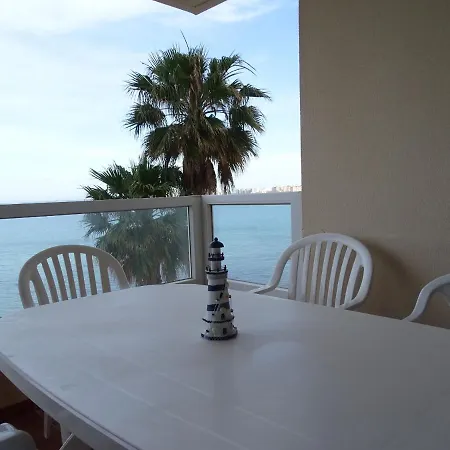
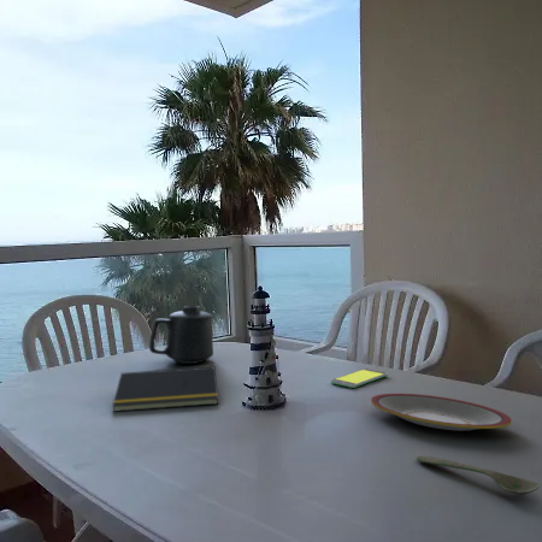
+ smartphone (359, 377)
+ mug (184, 334)
+ spoon (472, 470)
+ plate (436, 414)
+ notepad (167, 387)
